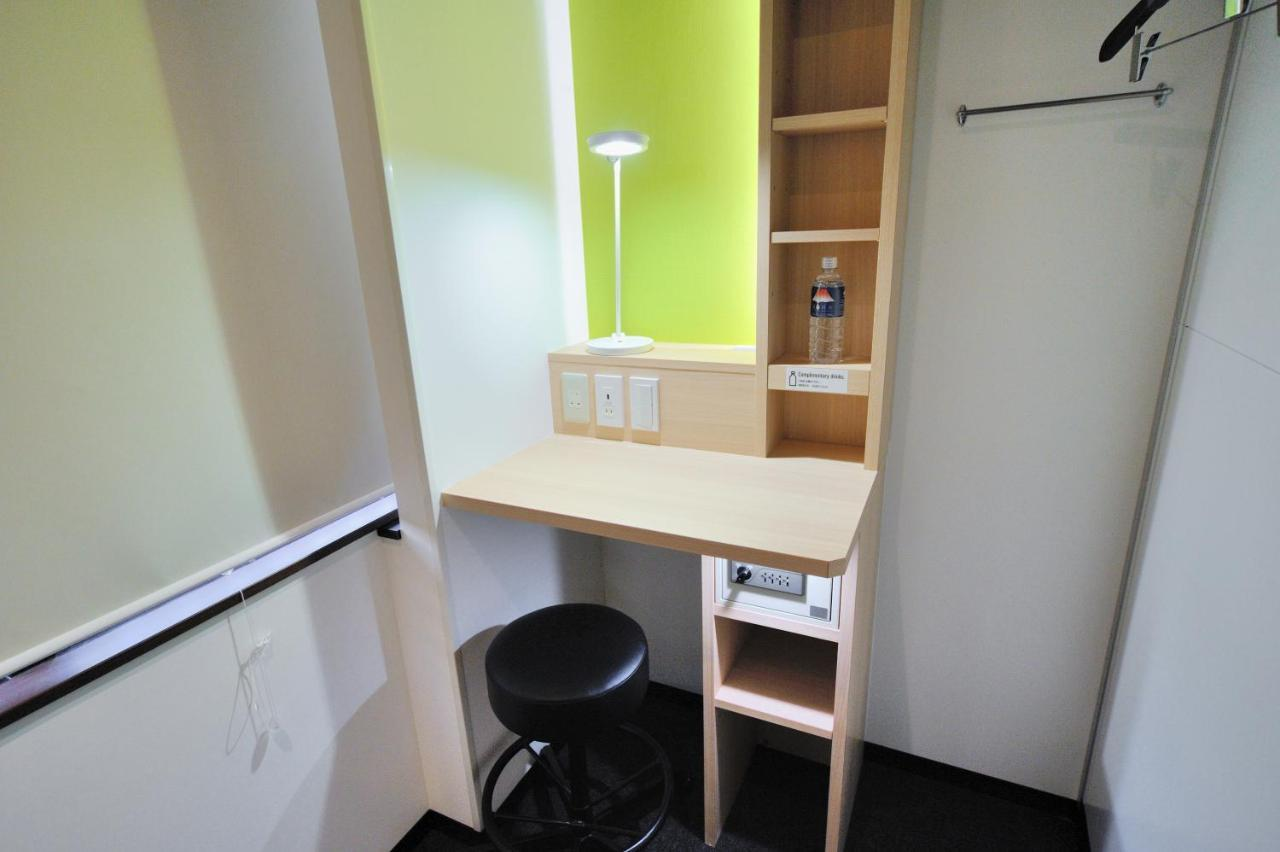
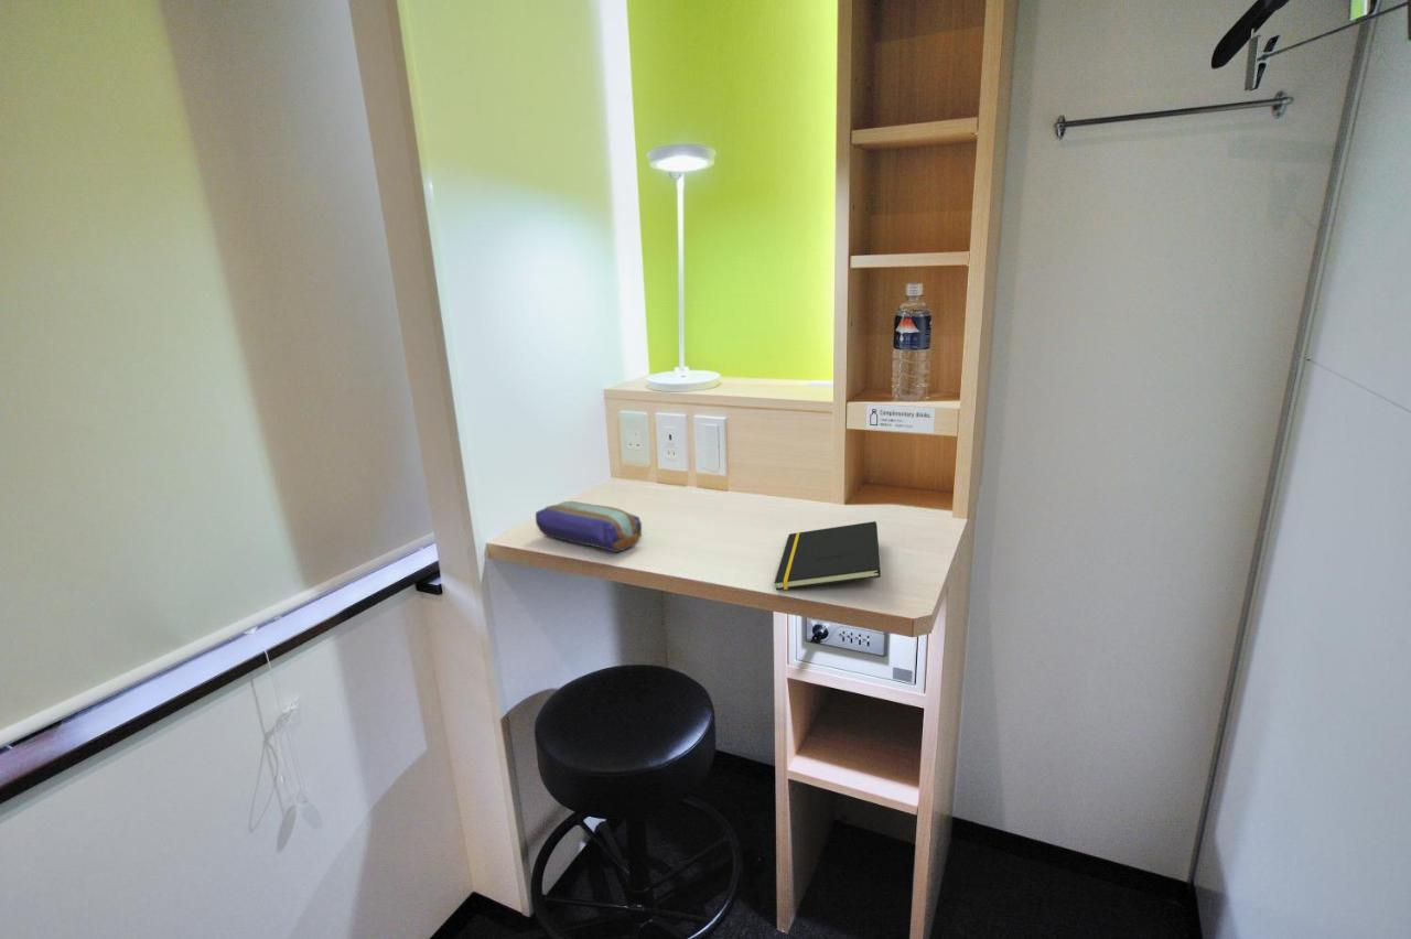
+ pencil case (588, 525)
+ notepad (829, 552)
